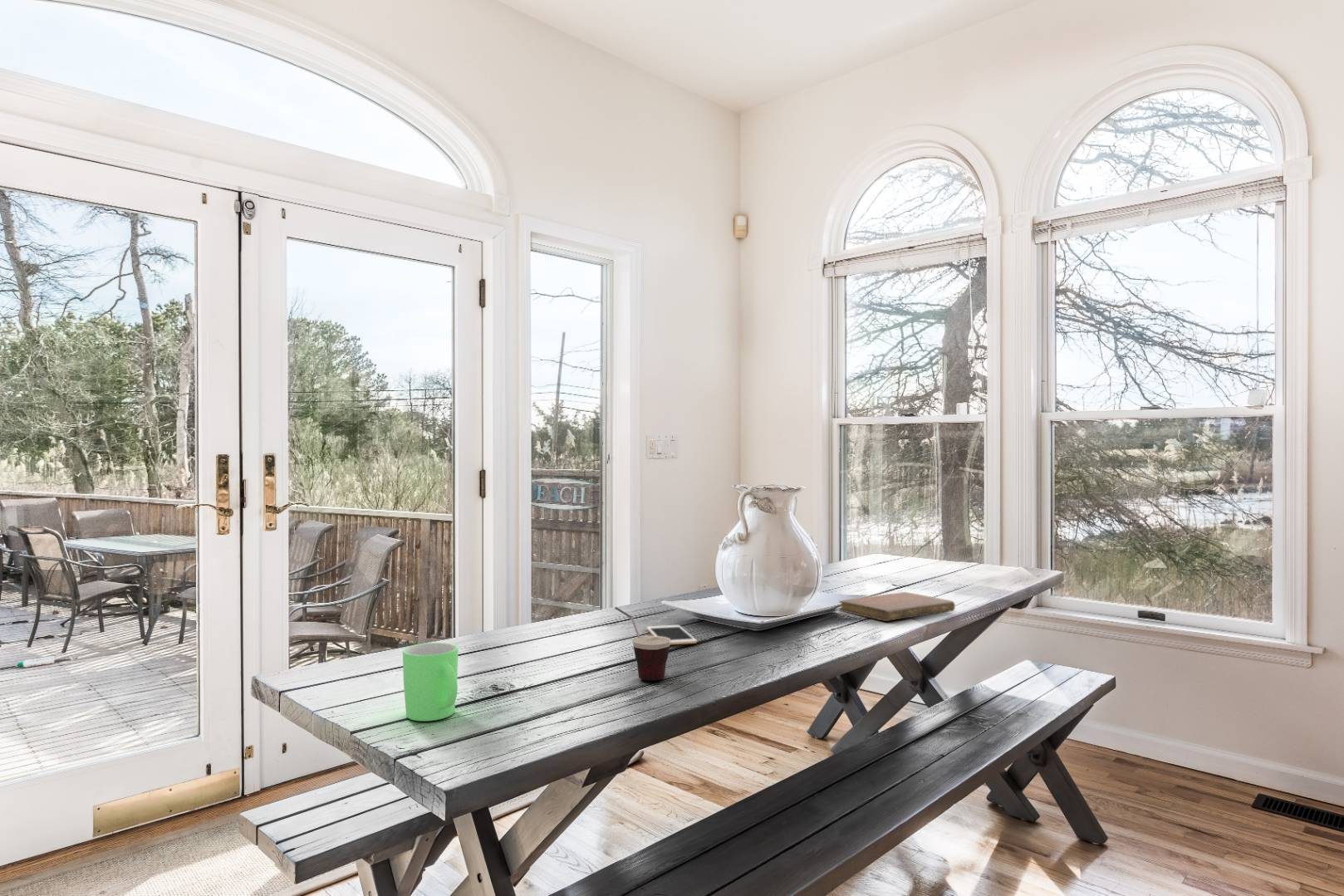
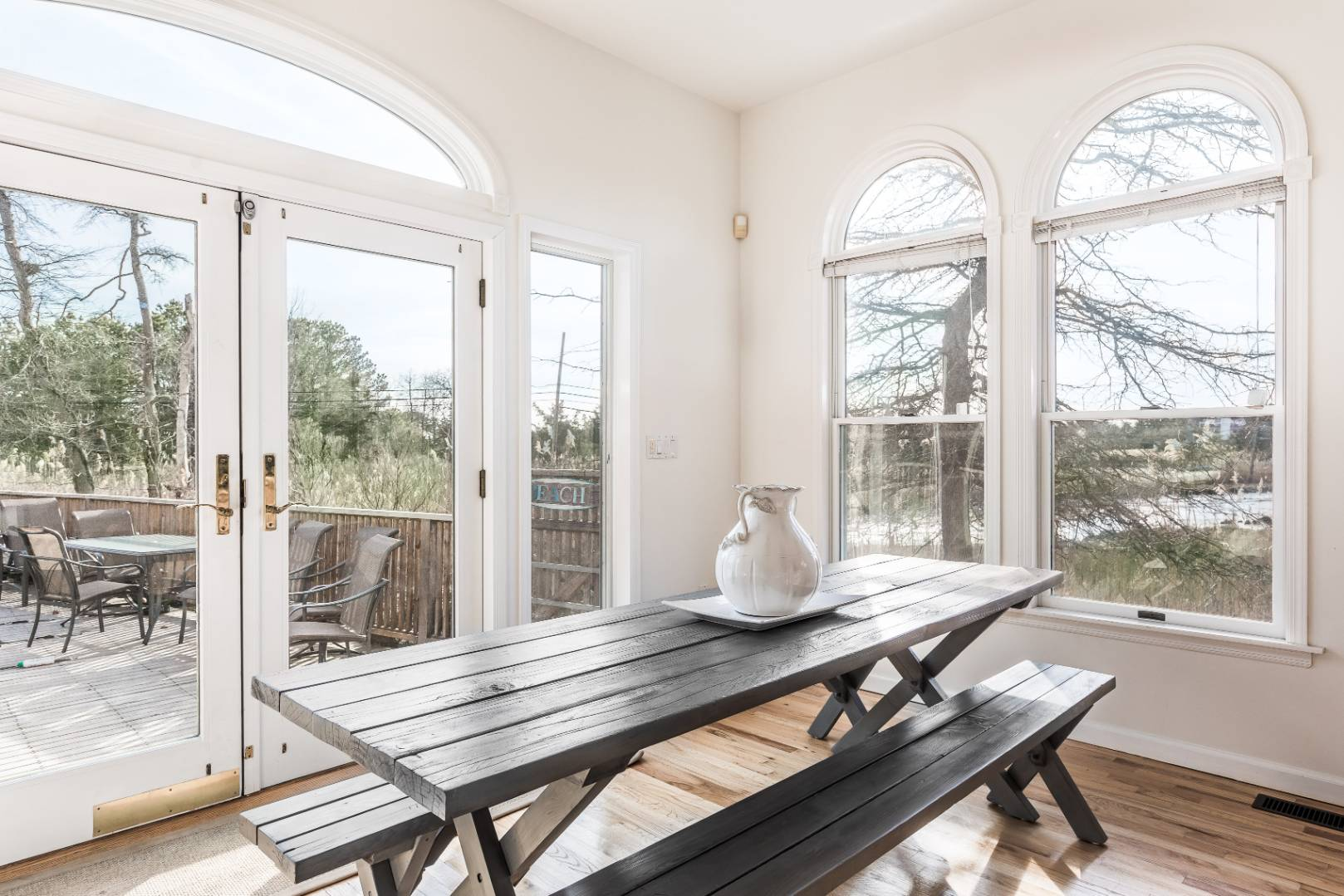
- mug (435, 683)
- notebook (896, 605)
- cup (640, 643)
- cell phone (670, 634)
